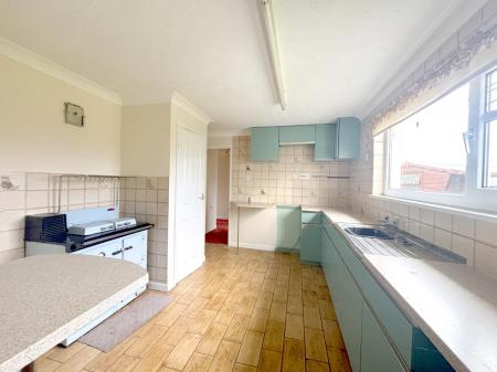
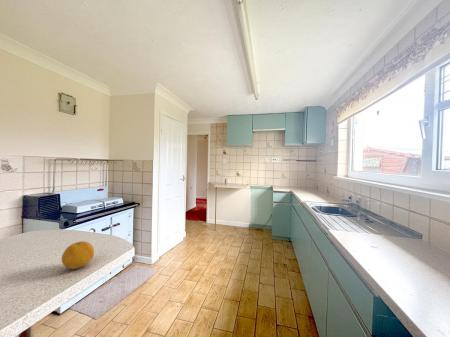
+ fruit (78, 255)
